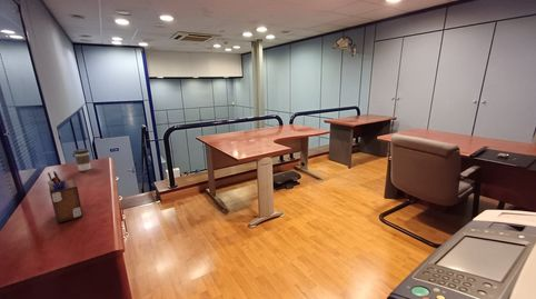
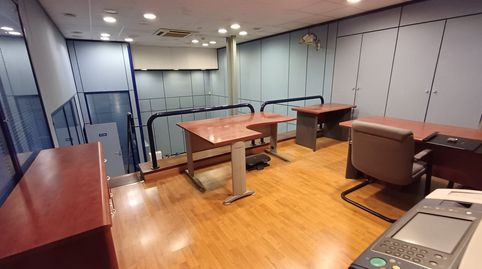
- desk organizer (64, 193)
- coffee cup (82, 159)
